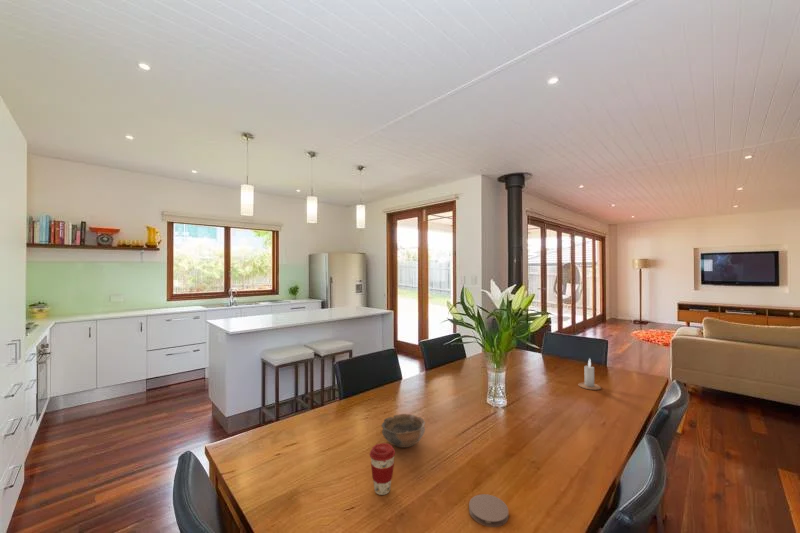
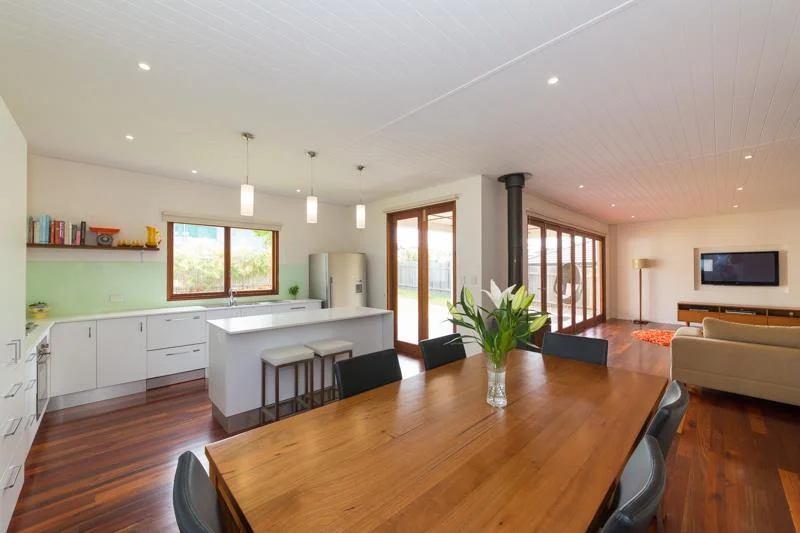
- coffee cup (382, 469)
- coaster (488, 509)
- candle (589, 372)
- bowl (403, 432)
